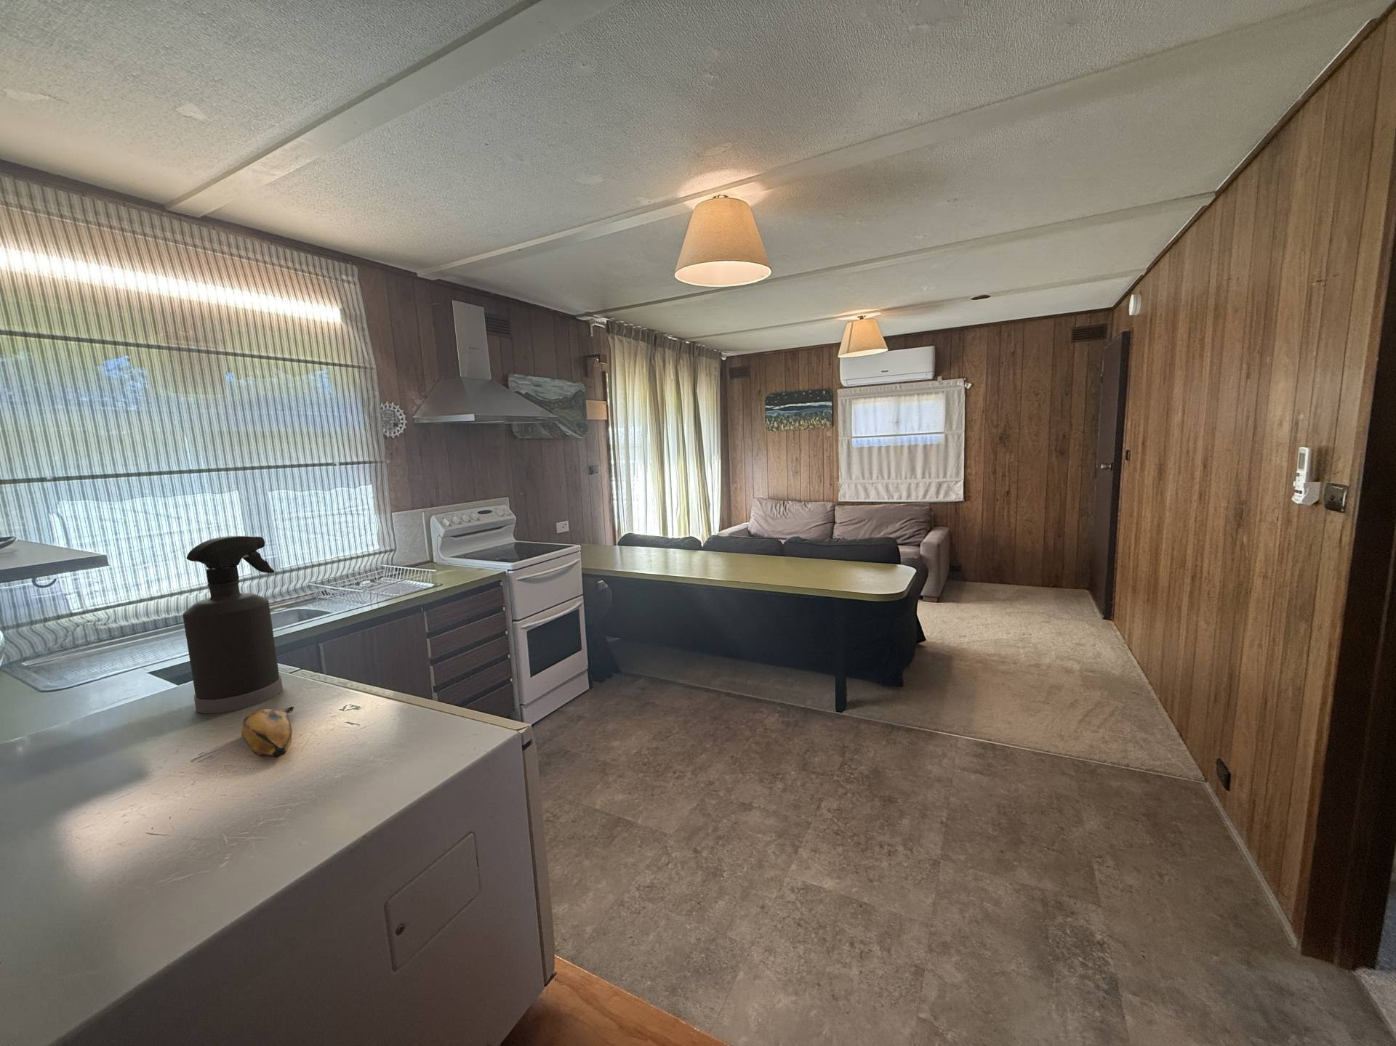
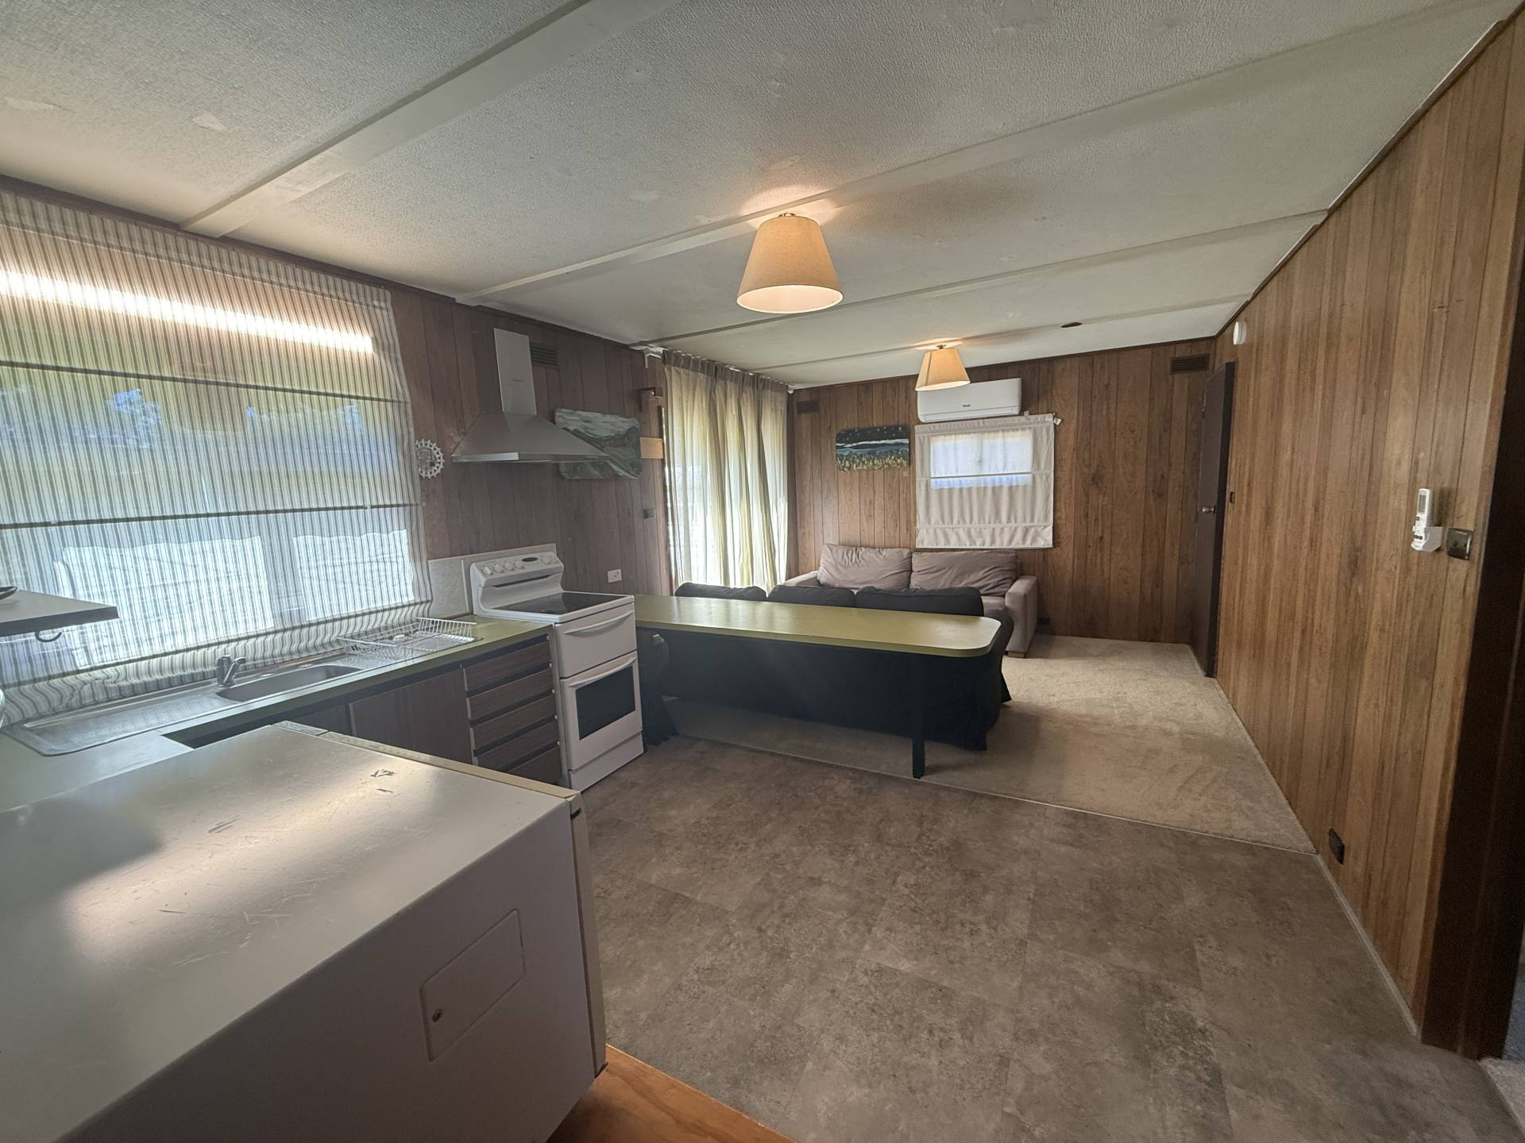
- banana (269, 725)
- spray bottle (231, 619)
